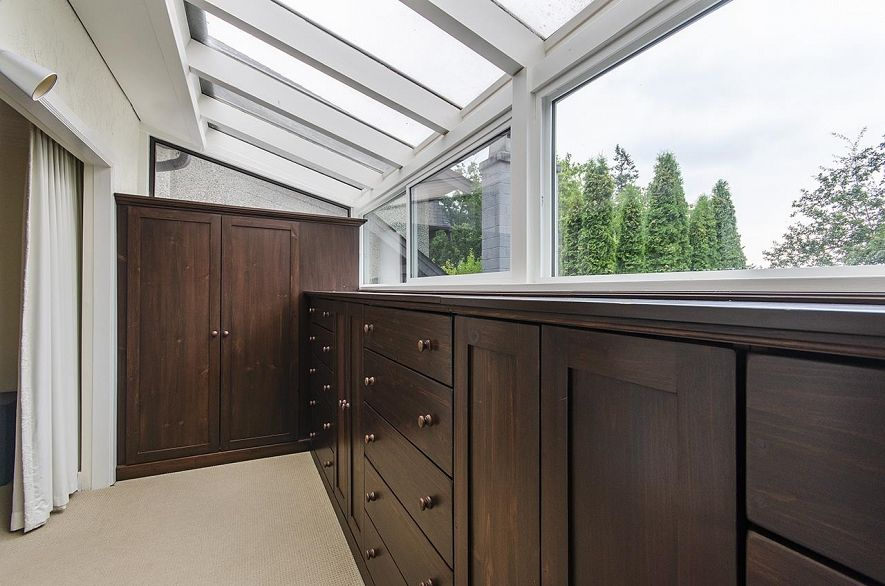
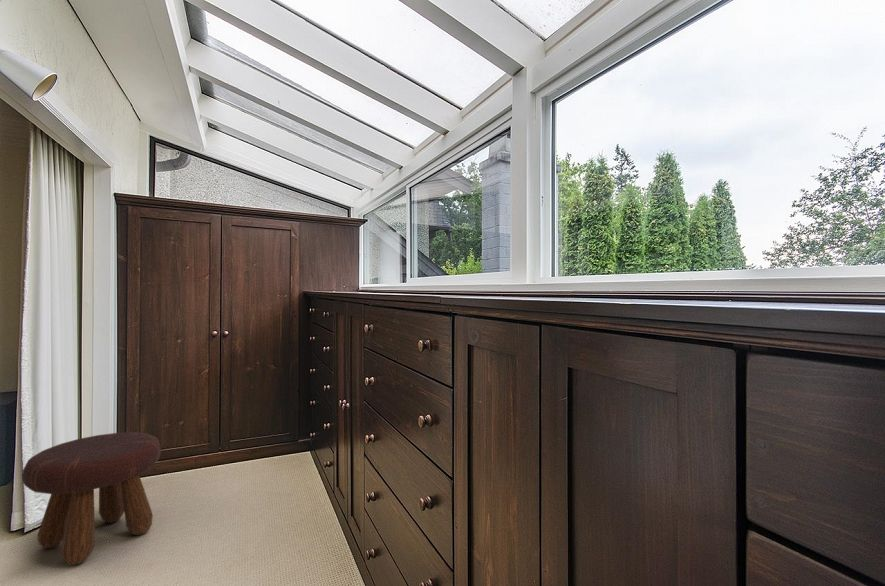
+ footstool (99, 493)
